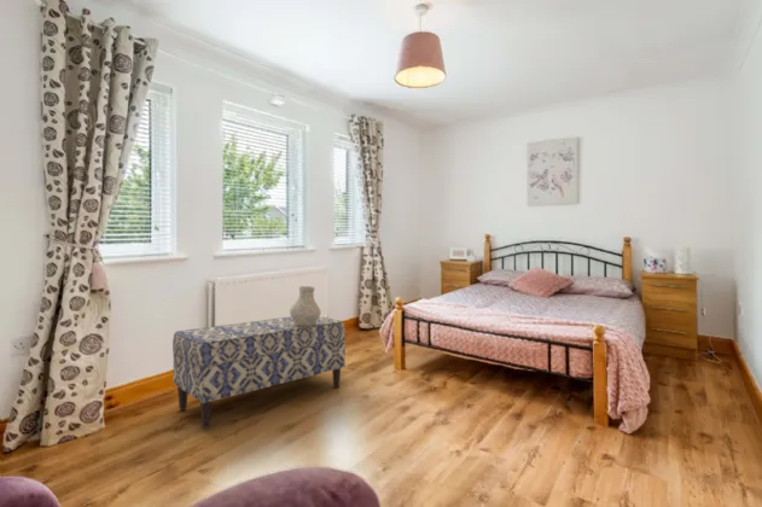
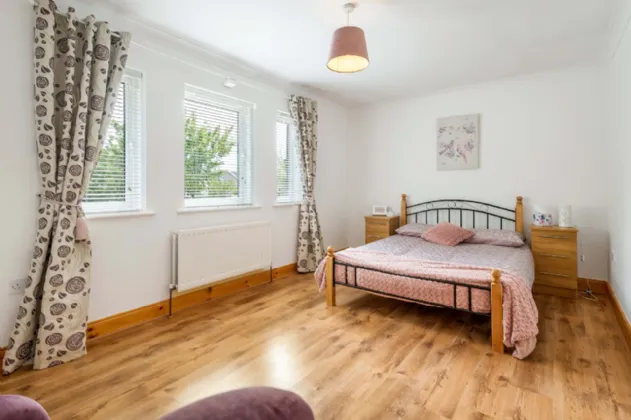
- bench (264, 361)
- vase (304, 305)
